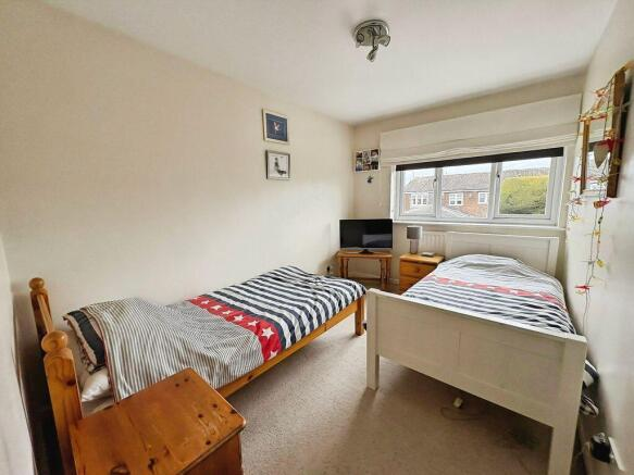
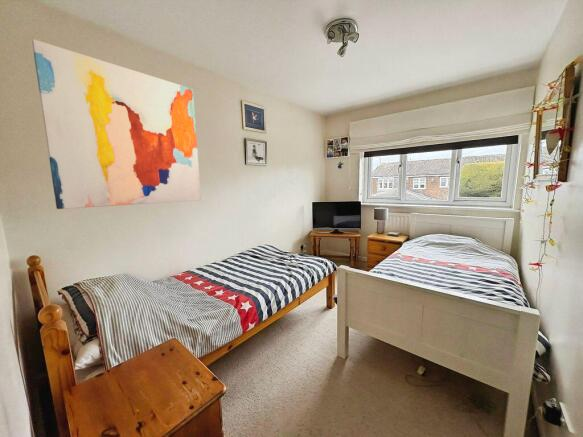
+ wall art (135, 139)
